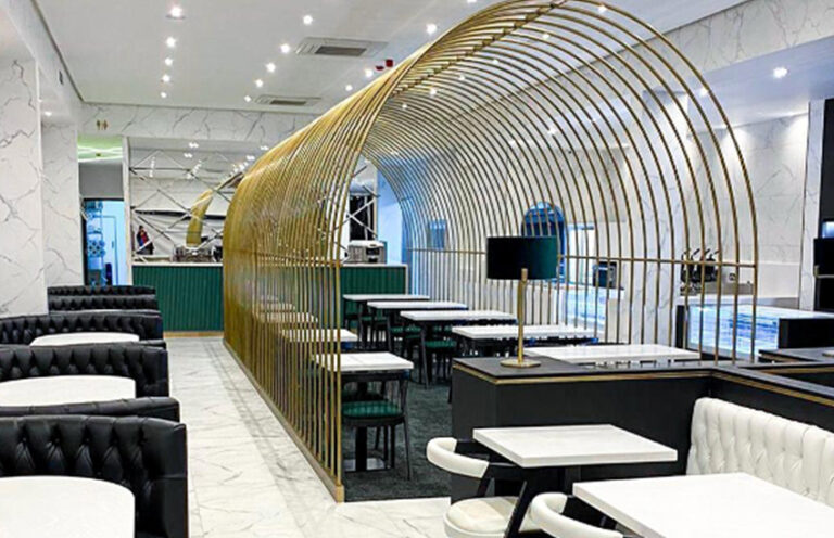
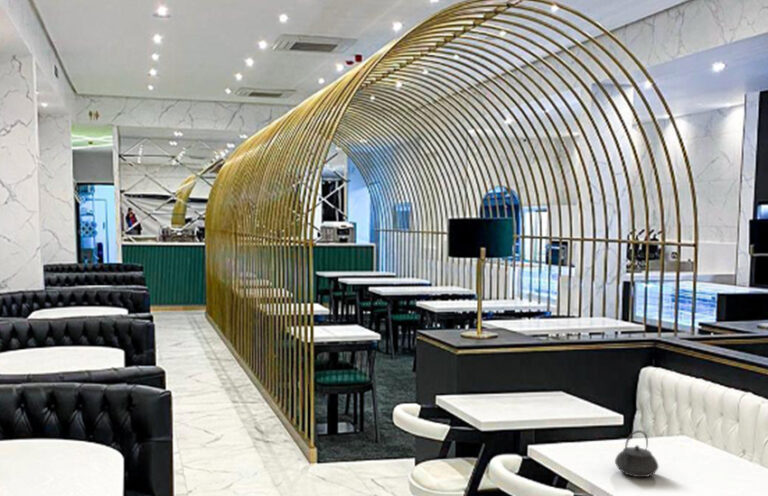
+ teapot (634, 452)
